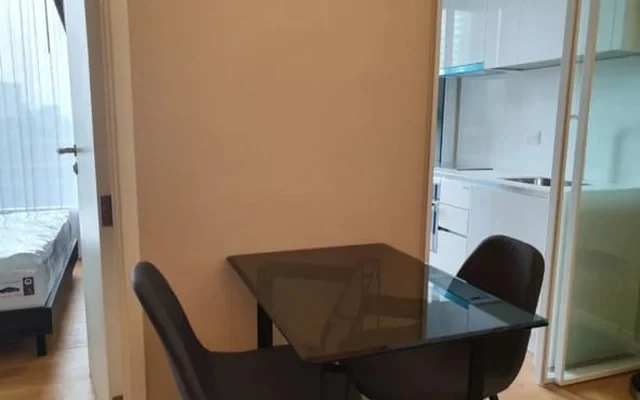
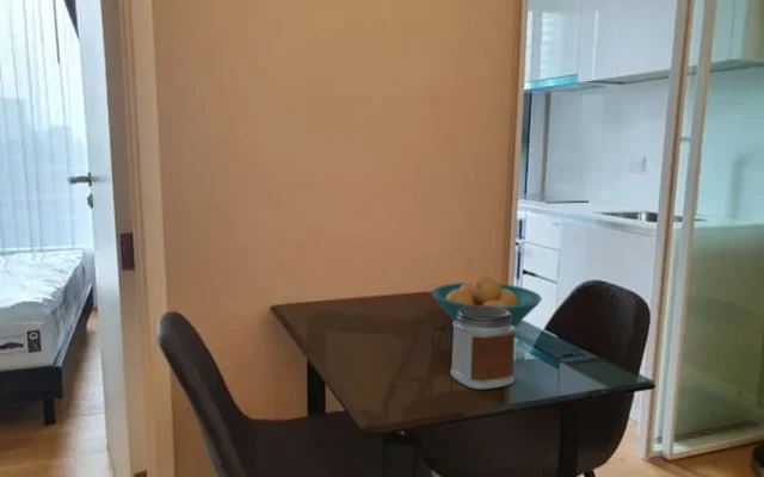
+ fruit bowl (485, 304)
+ jar (482, 343)
